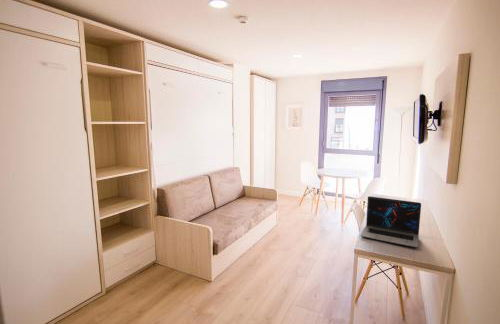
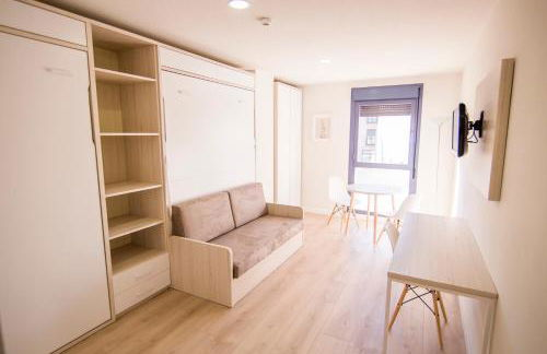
- laptop (390, 220)
